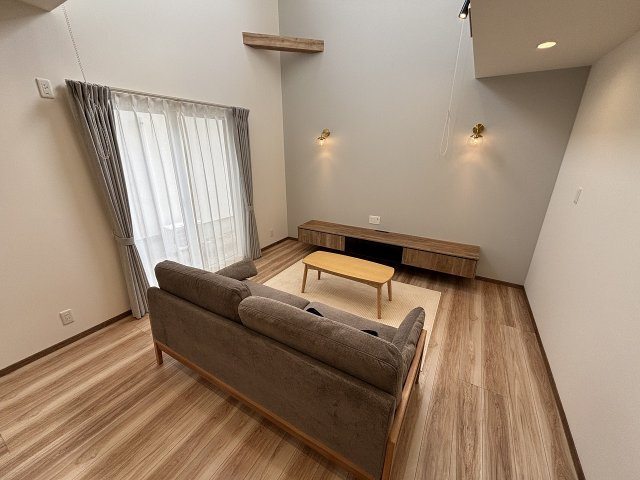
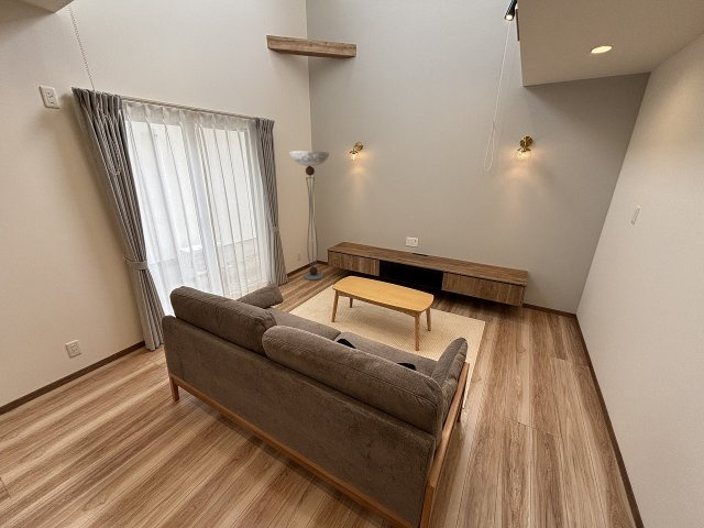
+ floor lamp (311, 218)
